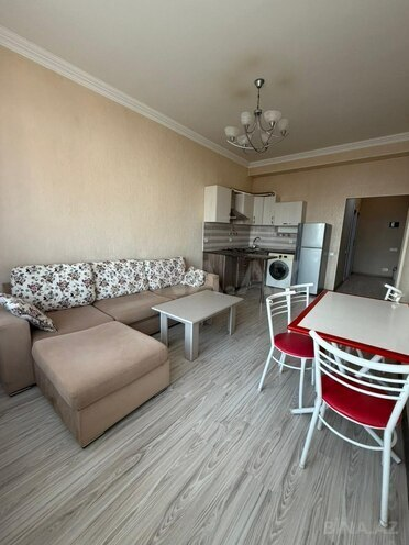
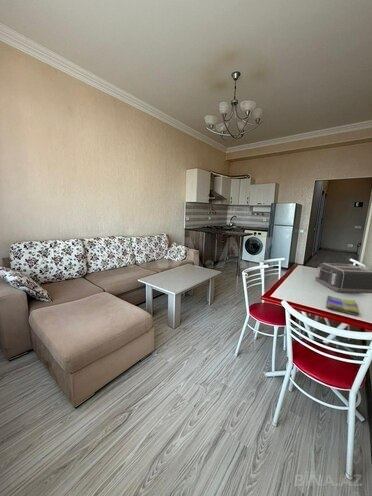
+ dish towel (341, 304)
+ toaster (342, 276)
